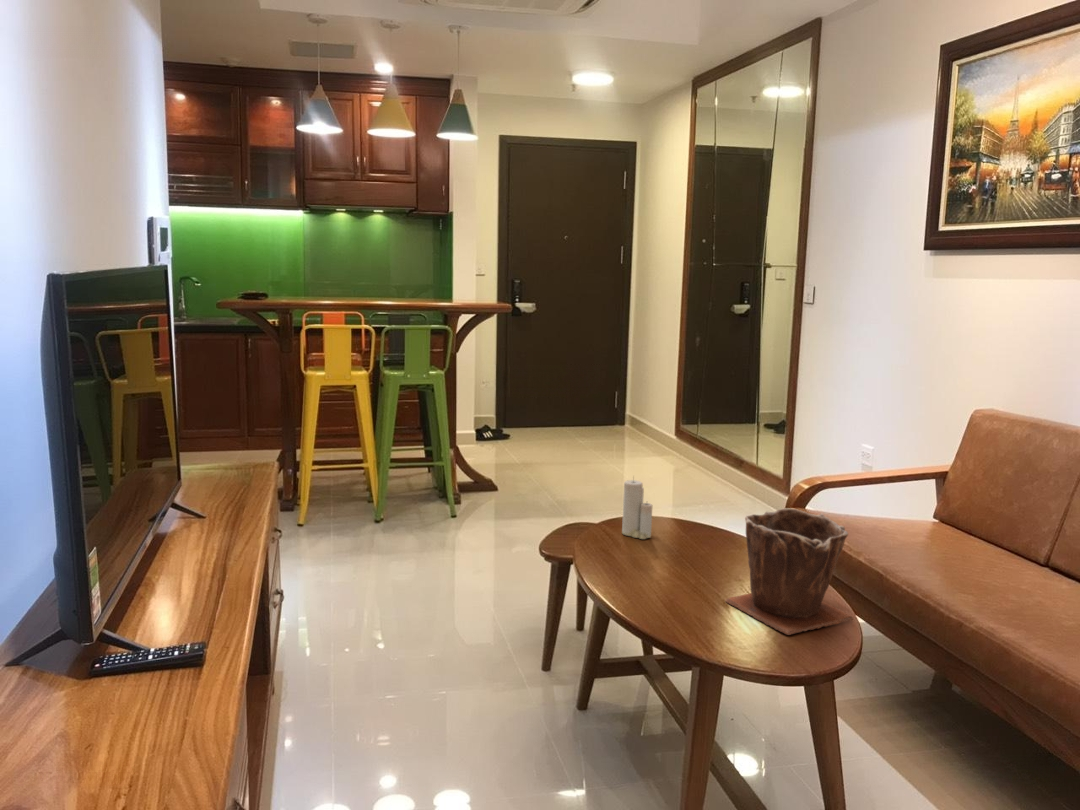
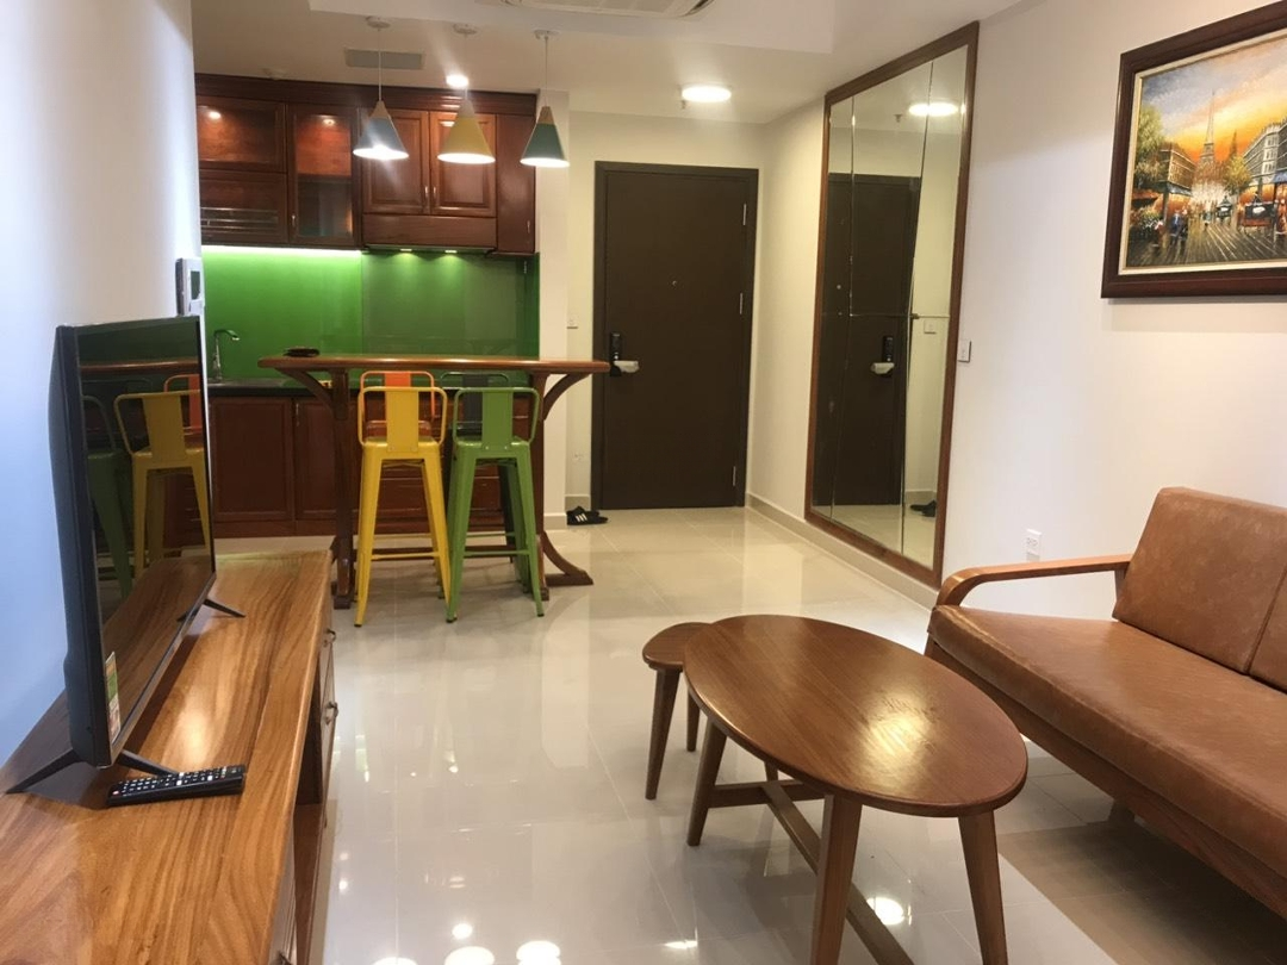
- plant pot (792, 565)
- candle (637, 504)
